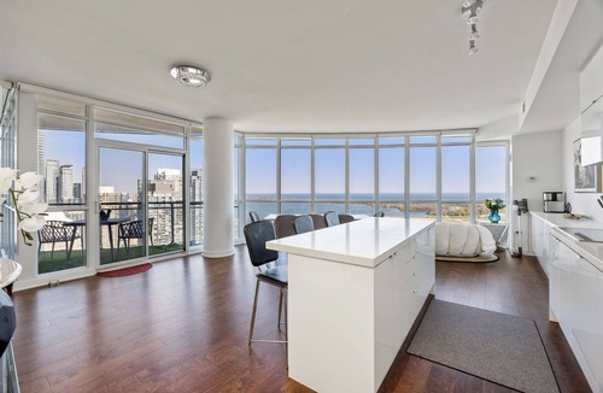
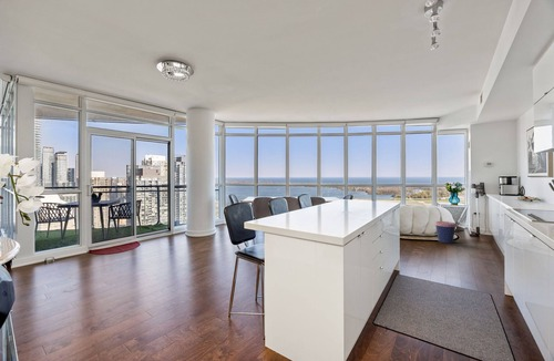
+ coffee cup (445, 231)
